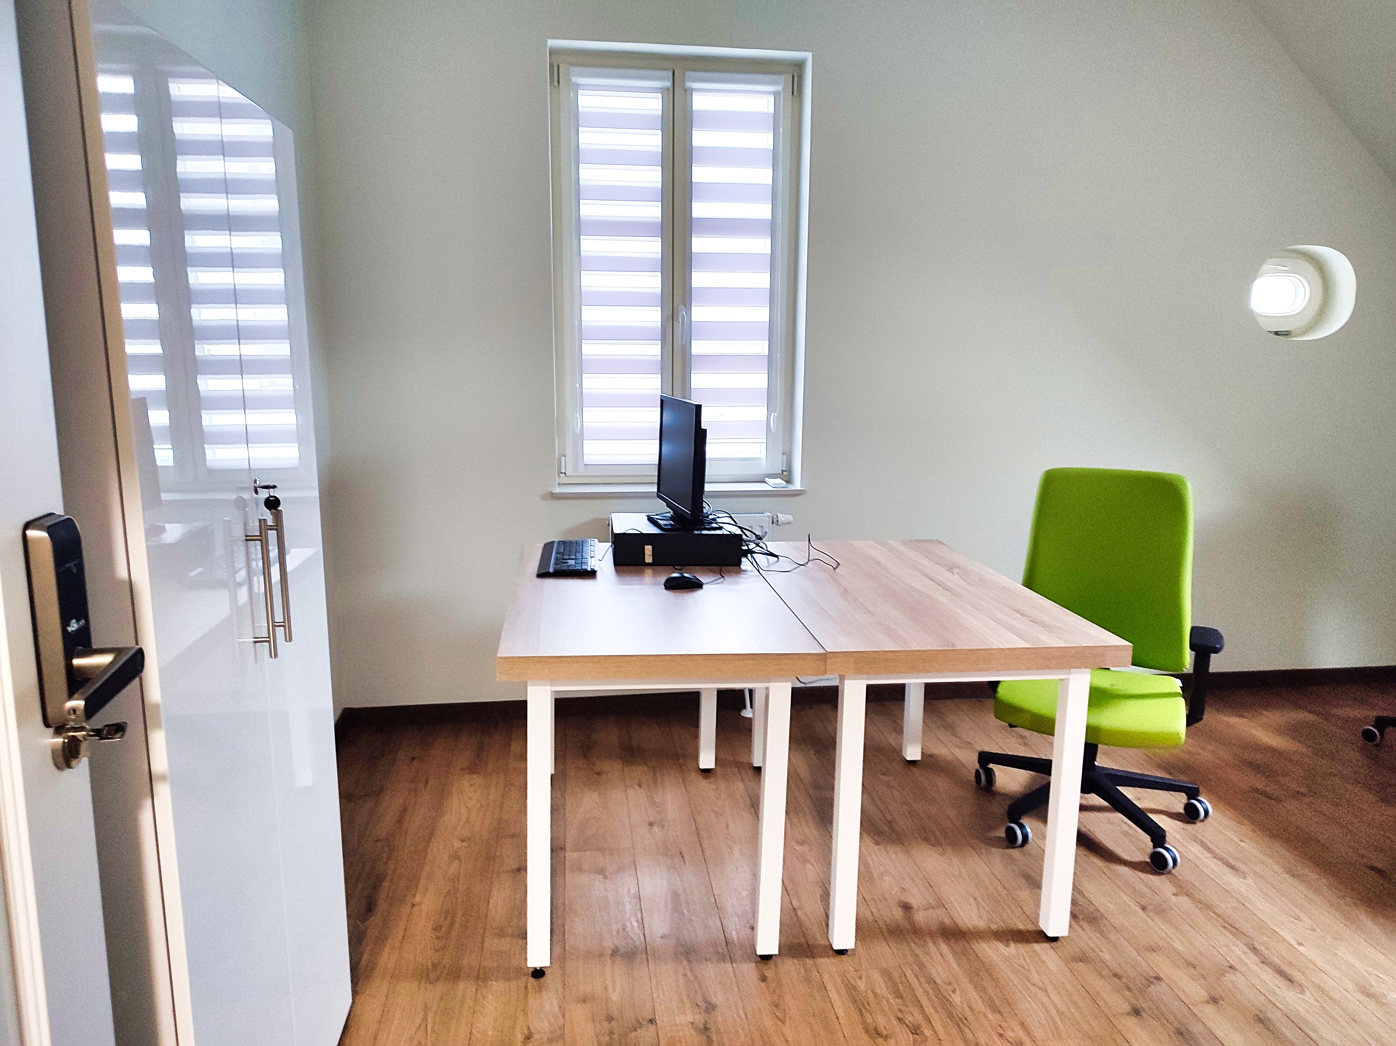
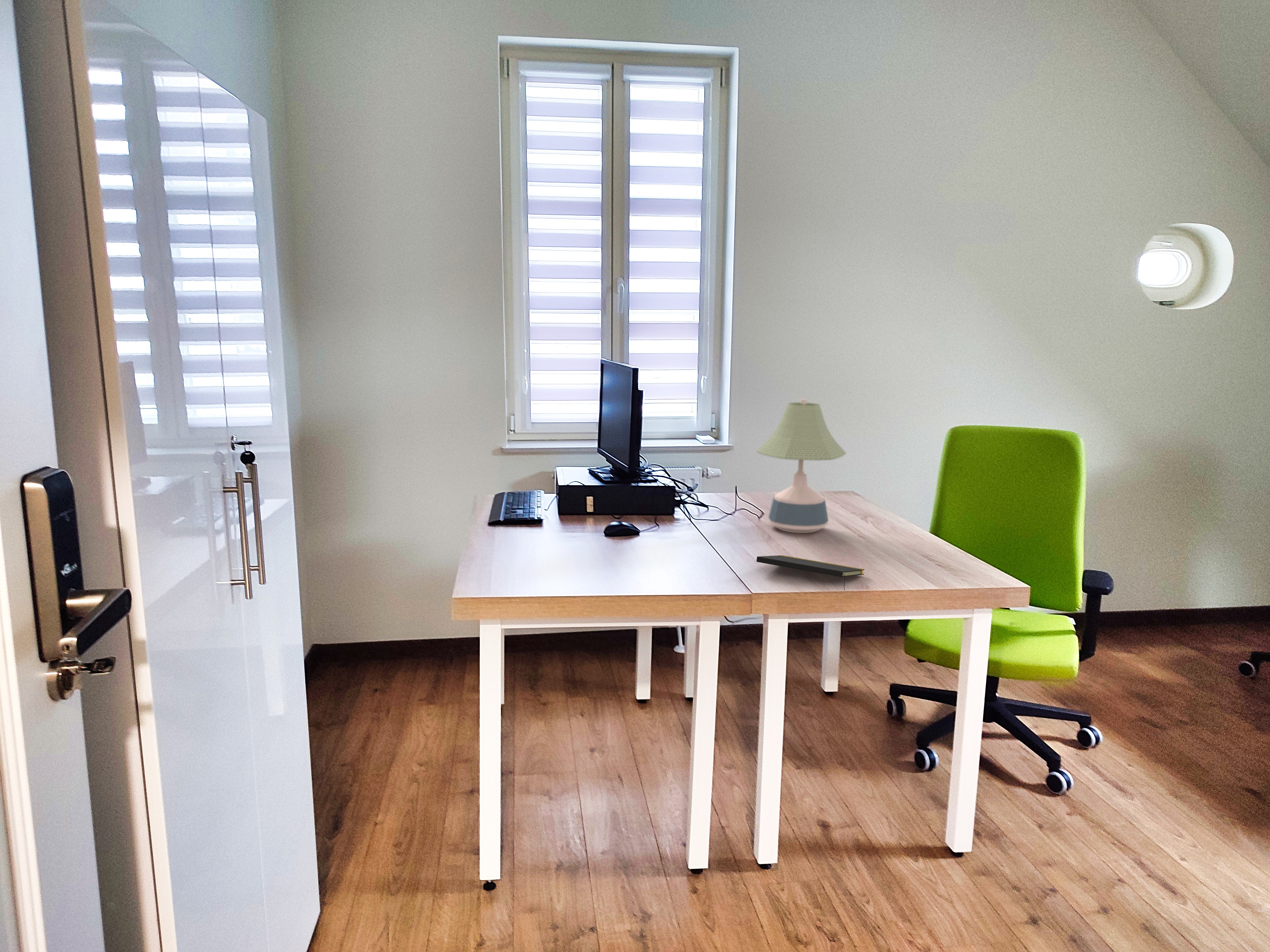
+ notepad (810, 565)
+ desk lamp (801, 465)
